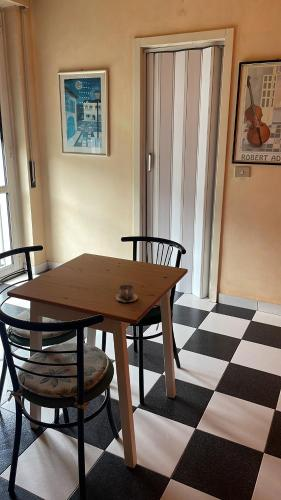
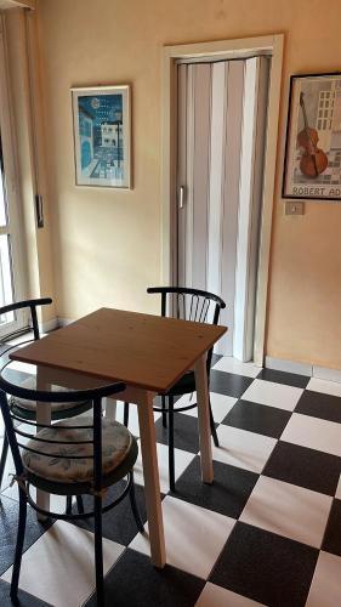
- cup (126, 293)
